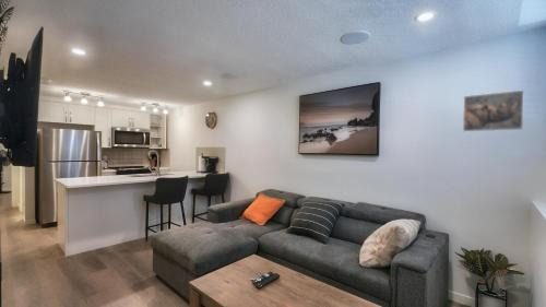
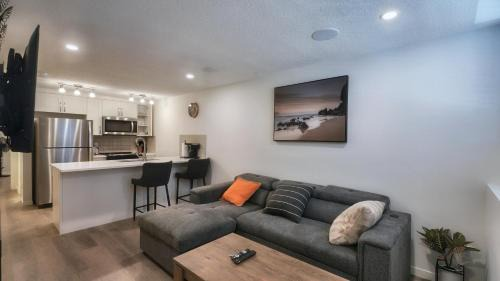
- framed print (491, 111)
